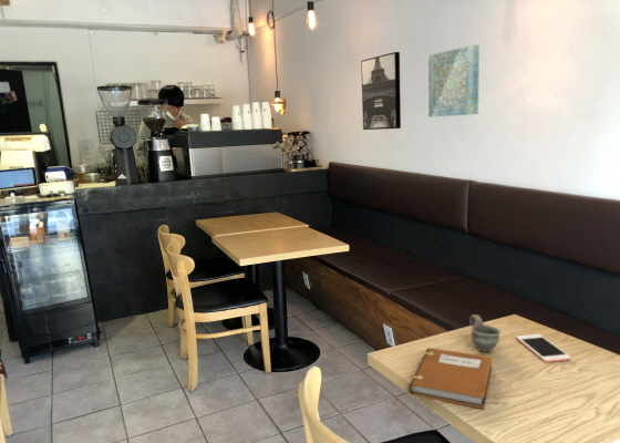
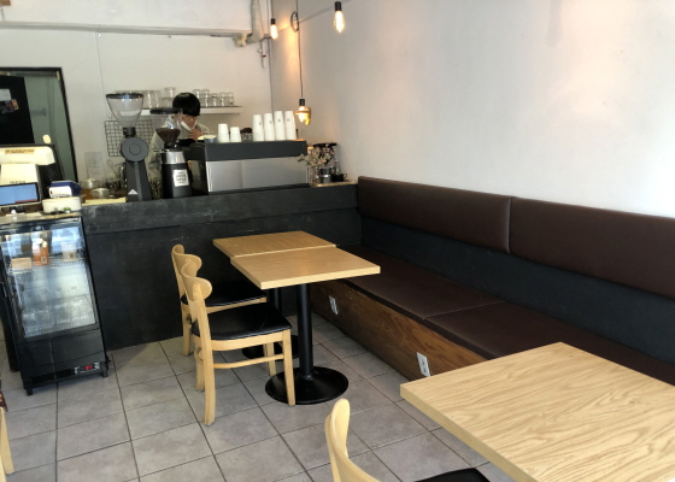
- wall art (452, 83)
- notebook (452, 373)
- cup (484, 333)
- wall art (380, 93)
- cell phone (541, 347)
